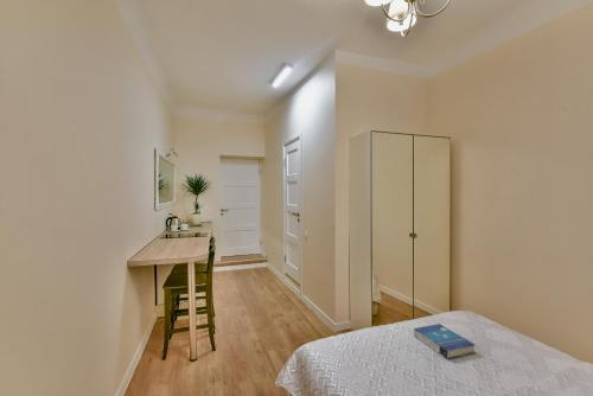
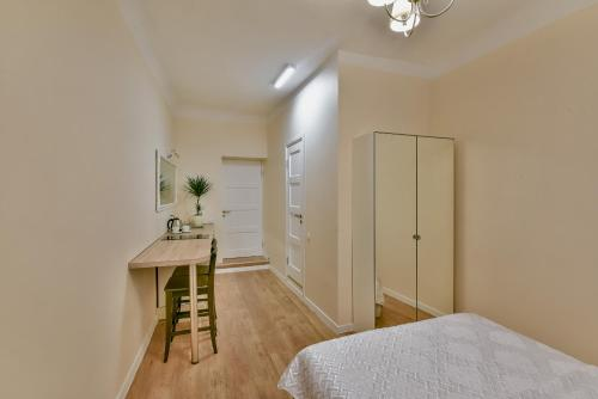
- book (442, 339)
